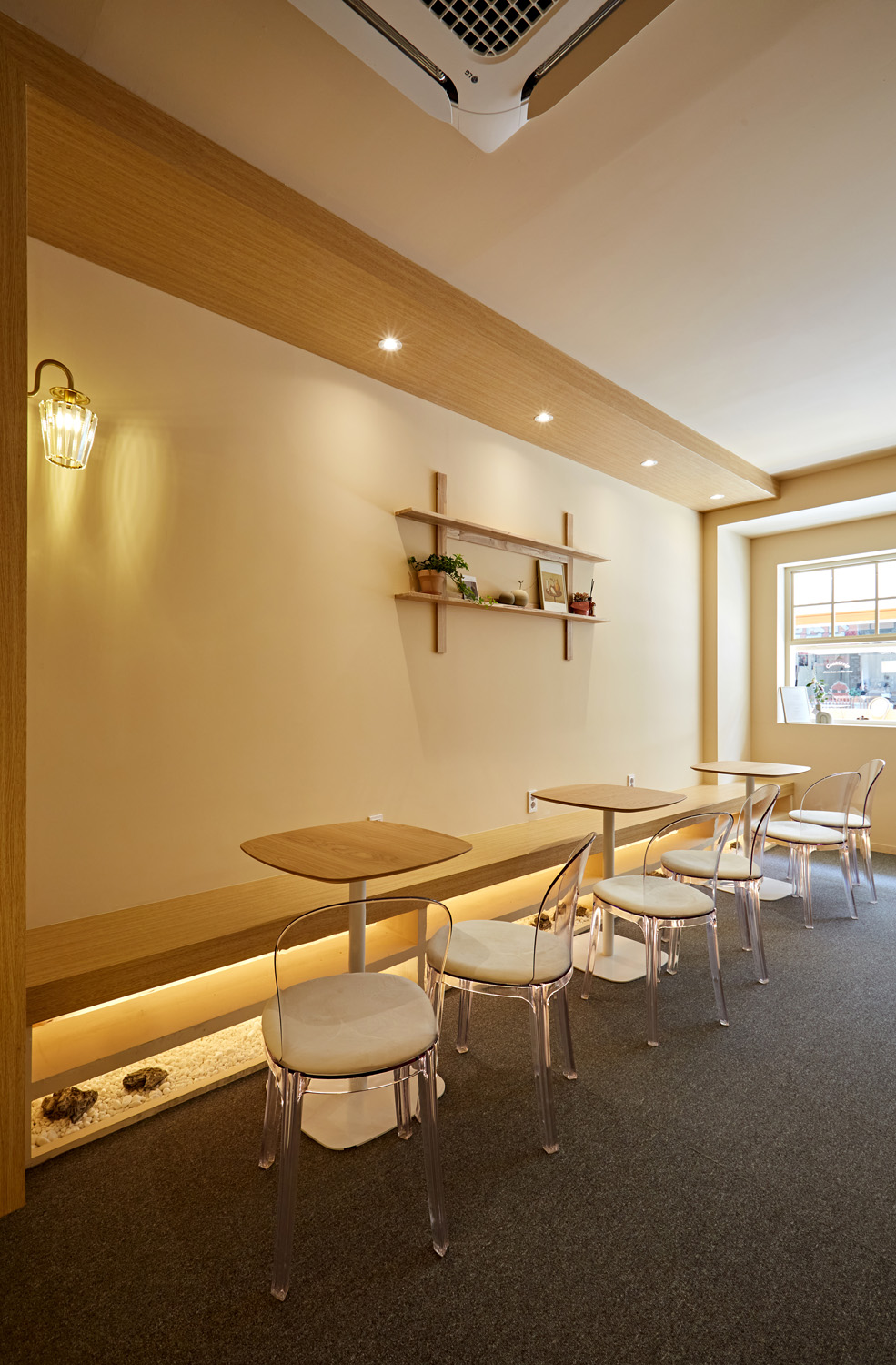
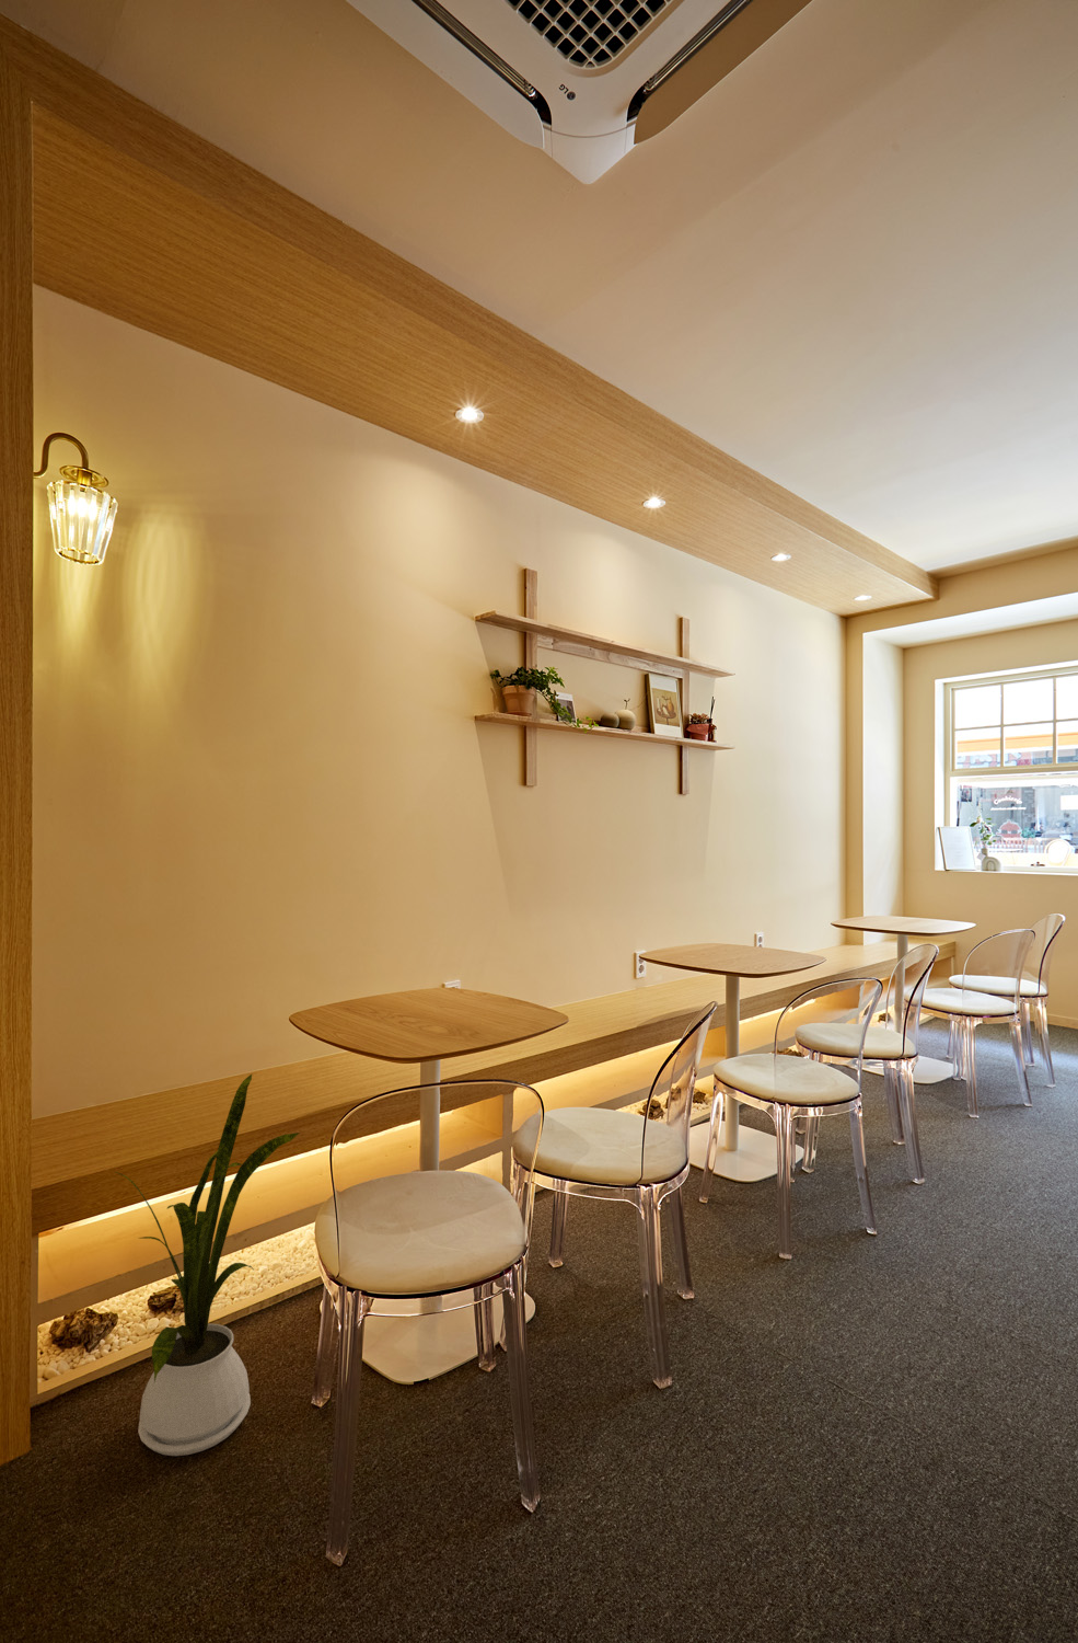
+ house plant (205, 1258)
